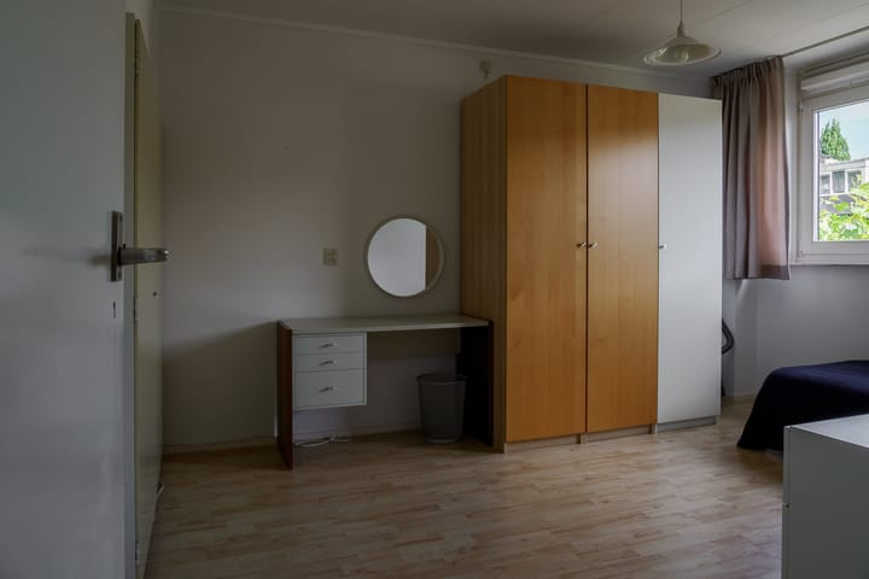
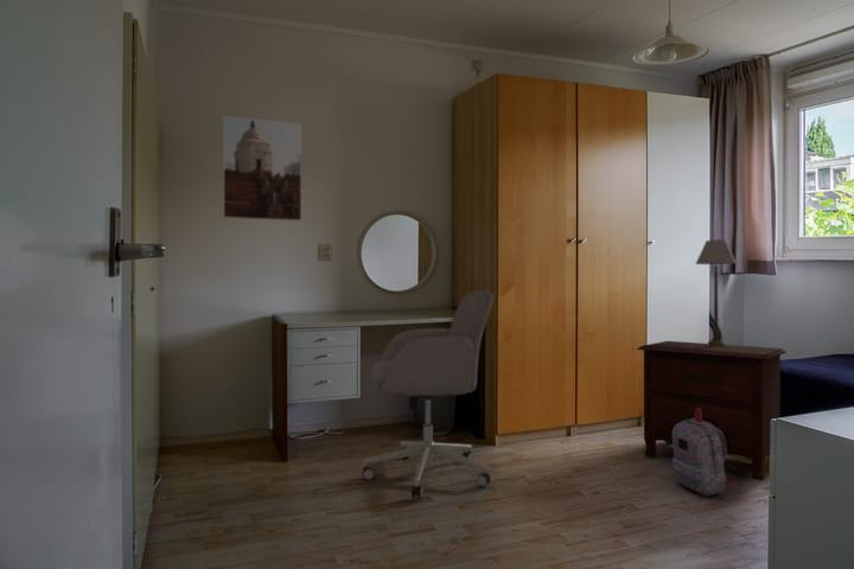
+ table lamp (715, 293)
+ nightstand (709, 403)
+ backpack (701, 448)
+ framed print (262, 170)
+ chair (426, 382)
